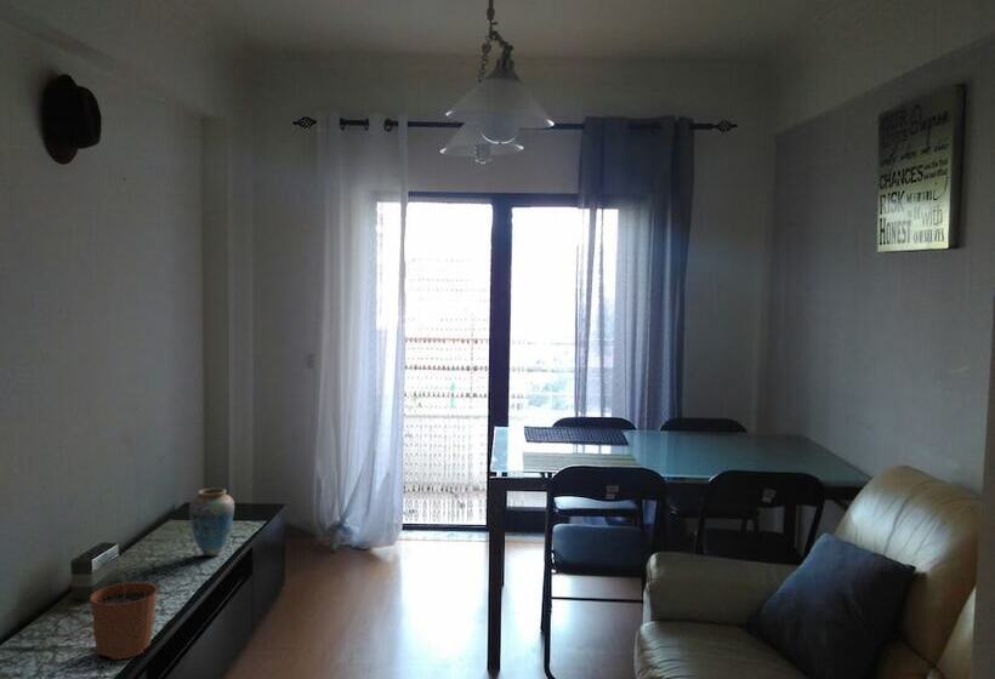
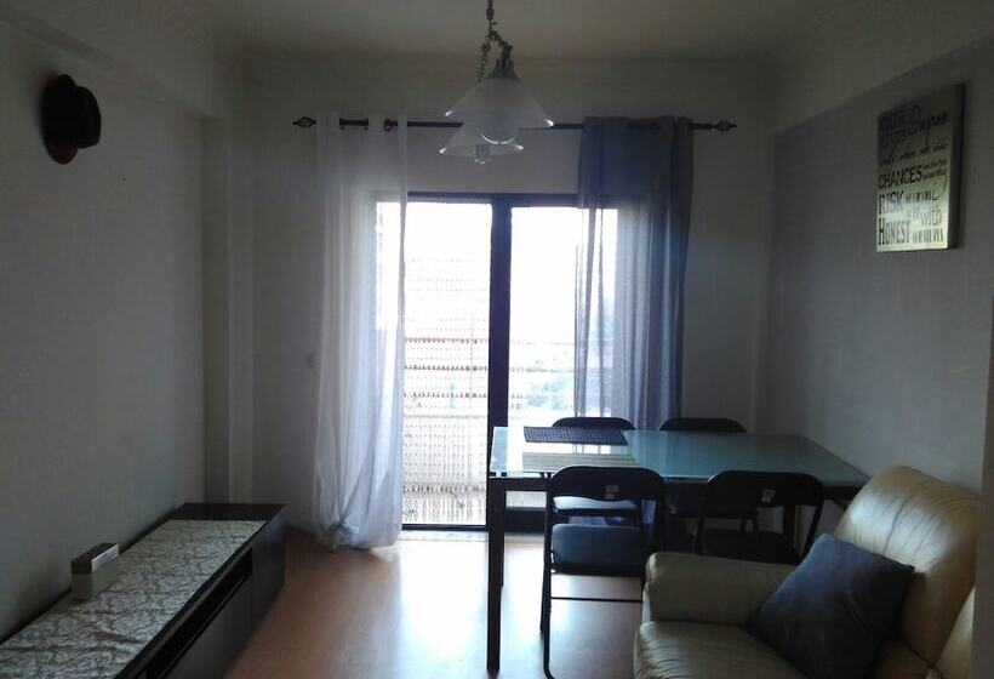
- plant pot (124, 606)
- vase (211, 523)
